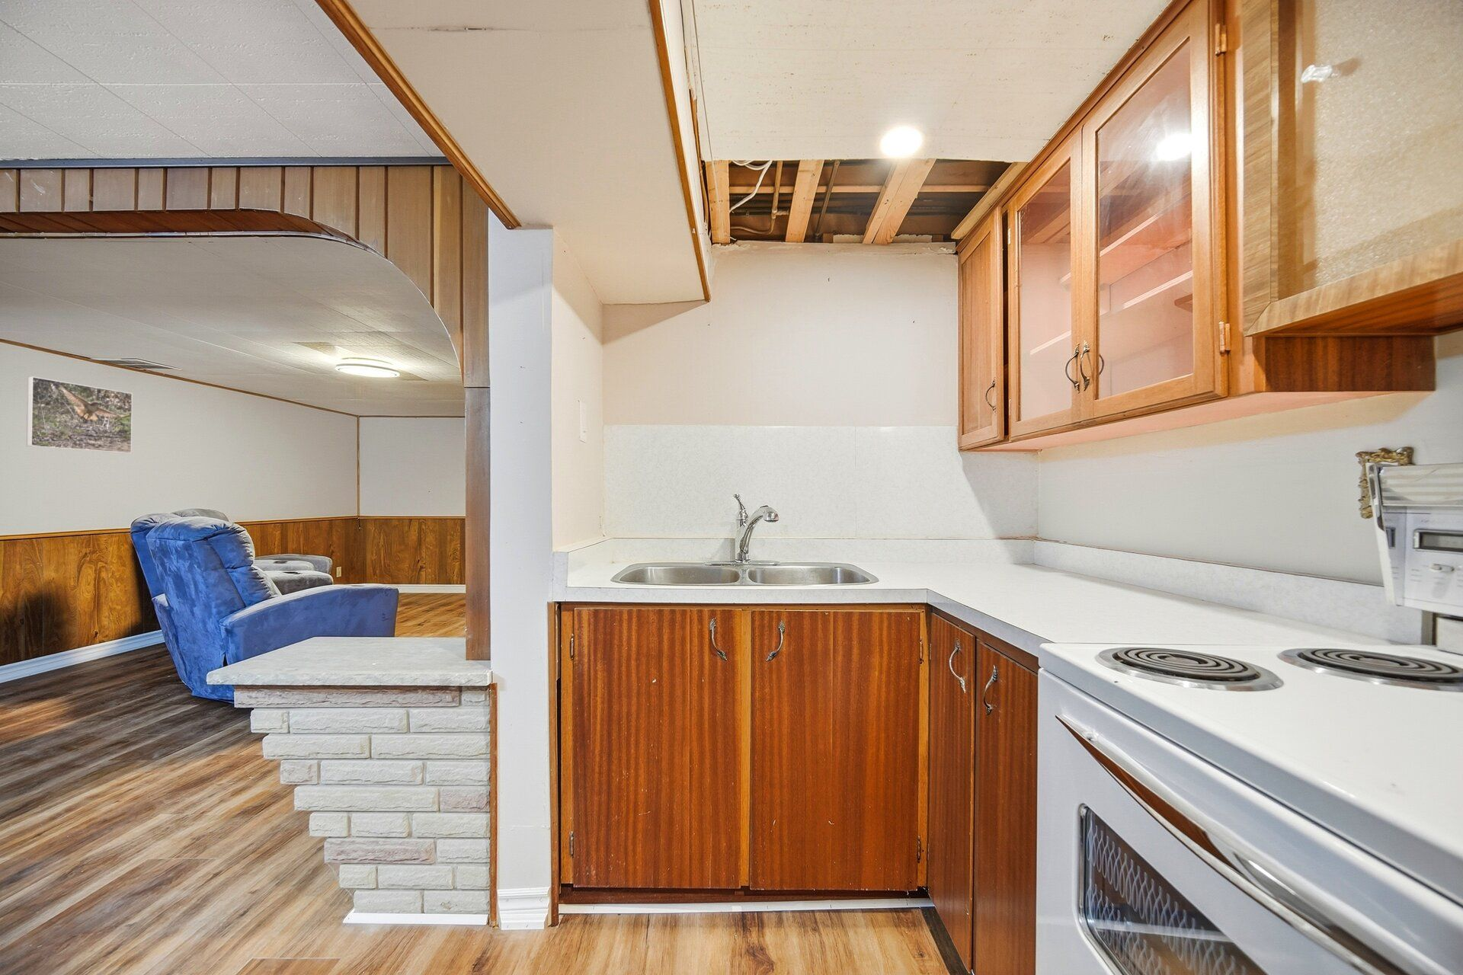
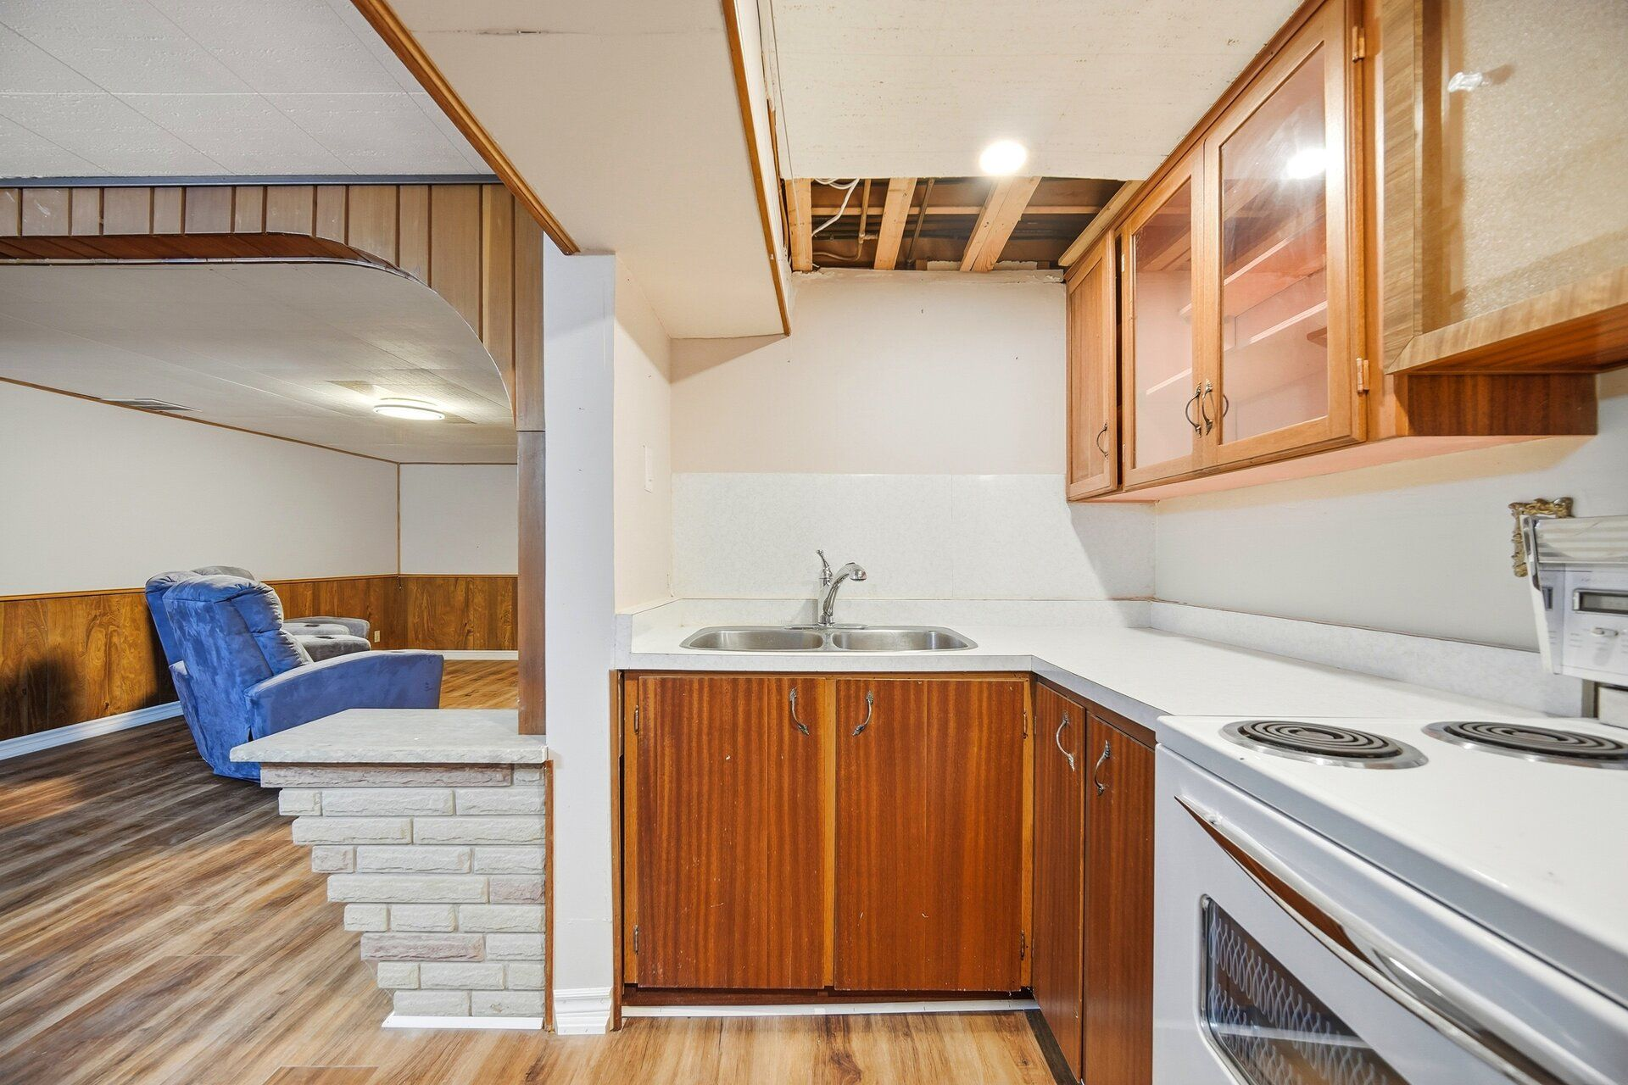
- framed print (83, 418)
